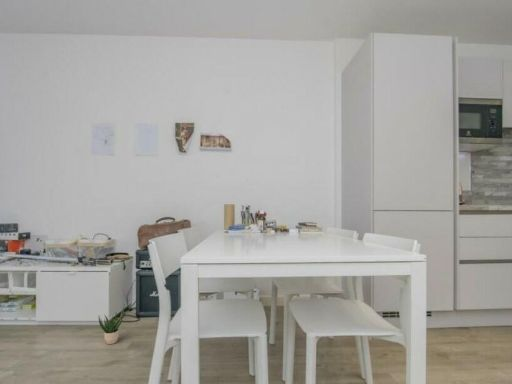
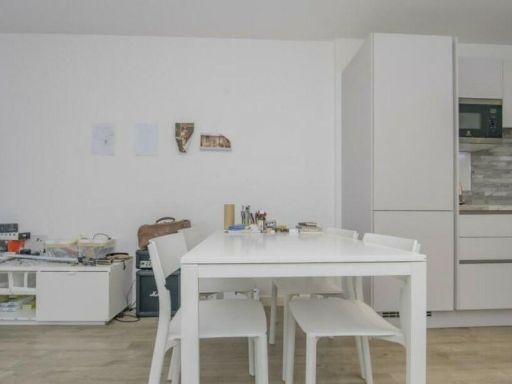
- potted plant (112, 324)
